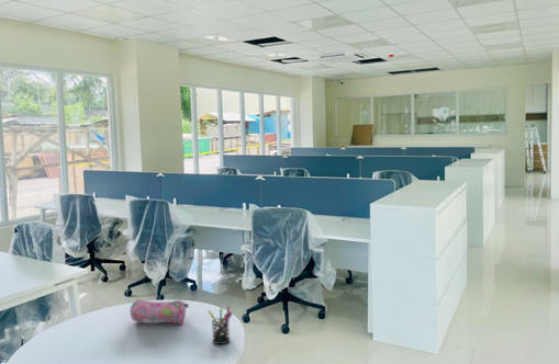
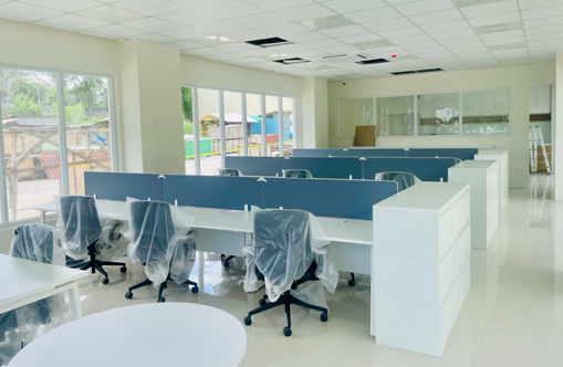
- pencil case (159, 310)
- pen holder (221, 322)
